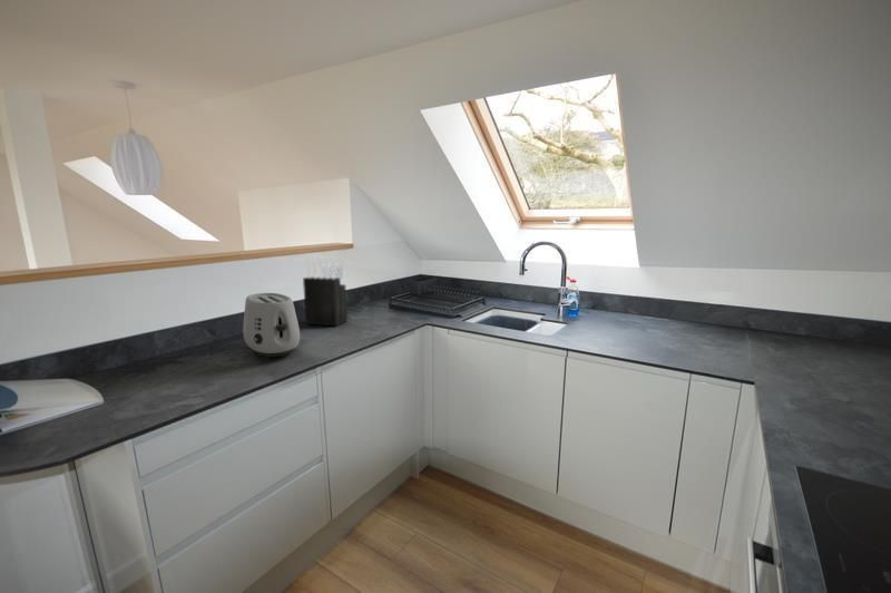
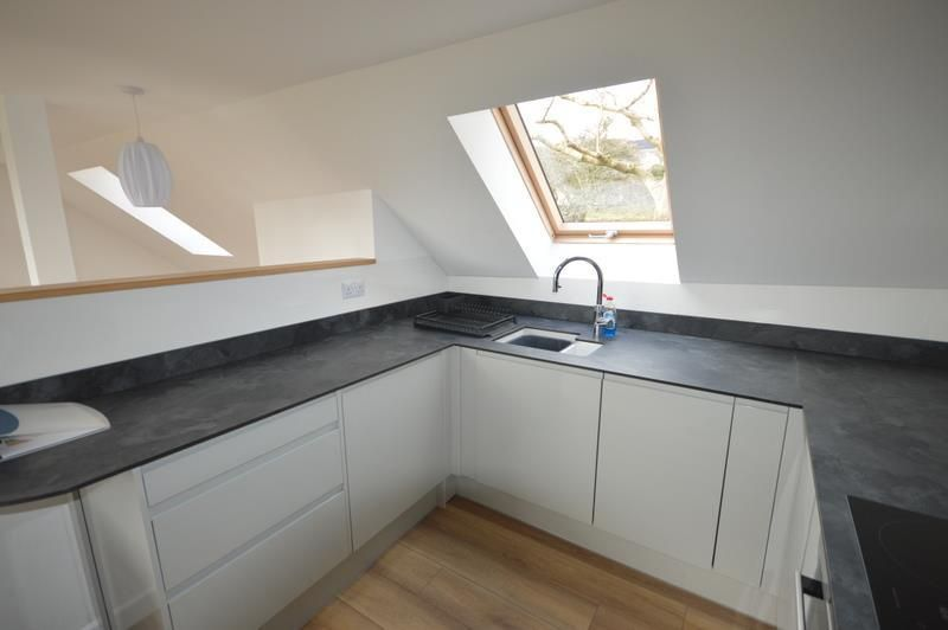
- toaster (270, 324)
- knife block (325, 288)
